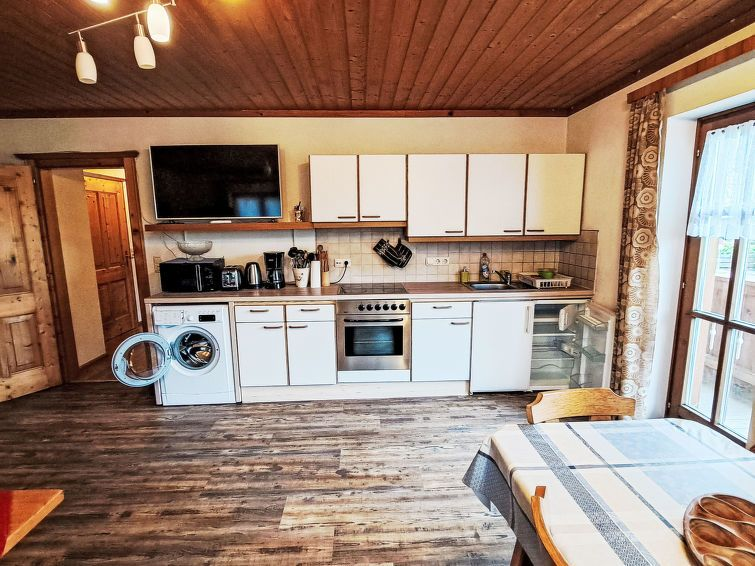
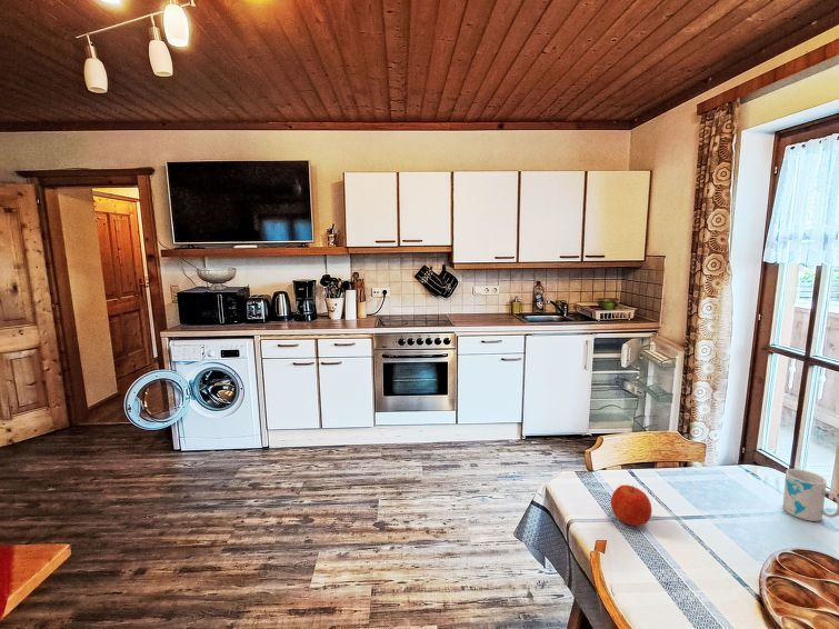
+ mug (812, 498)
+ apple (631, 502)
